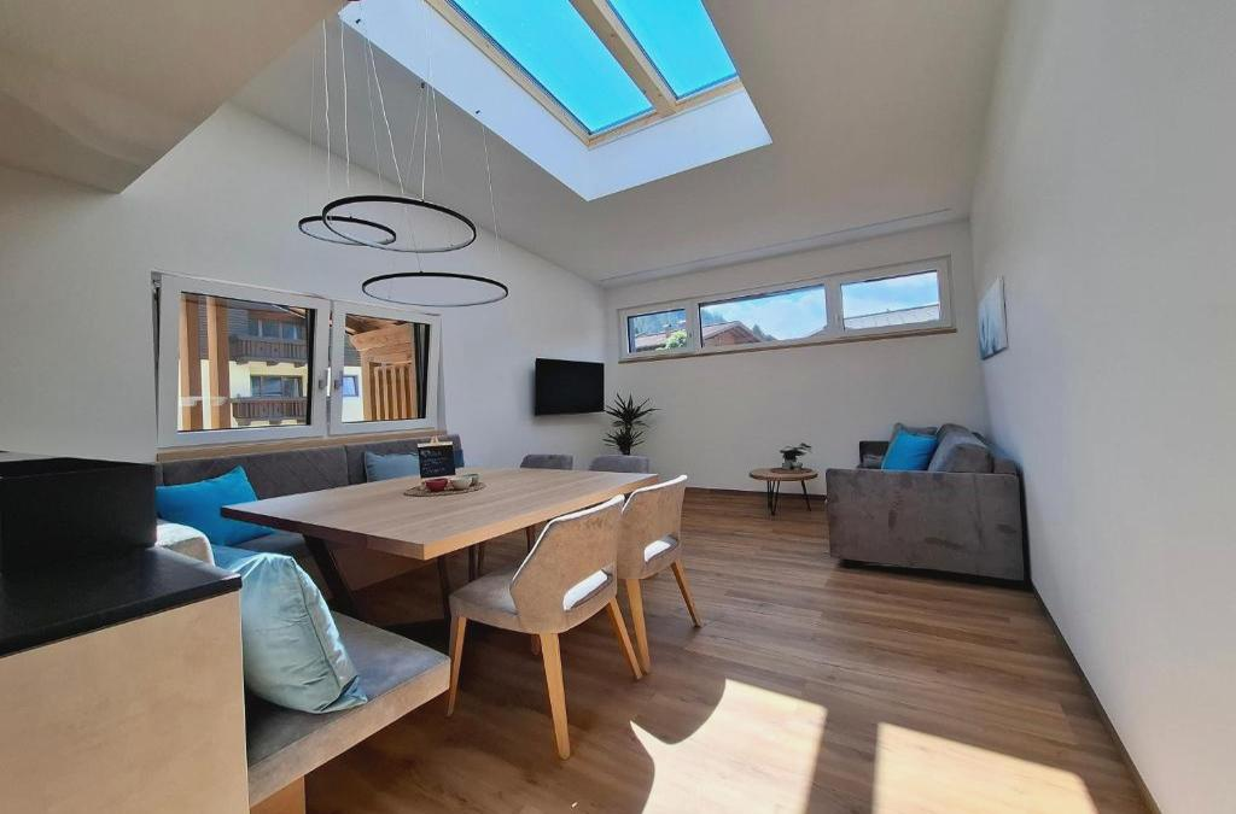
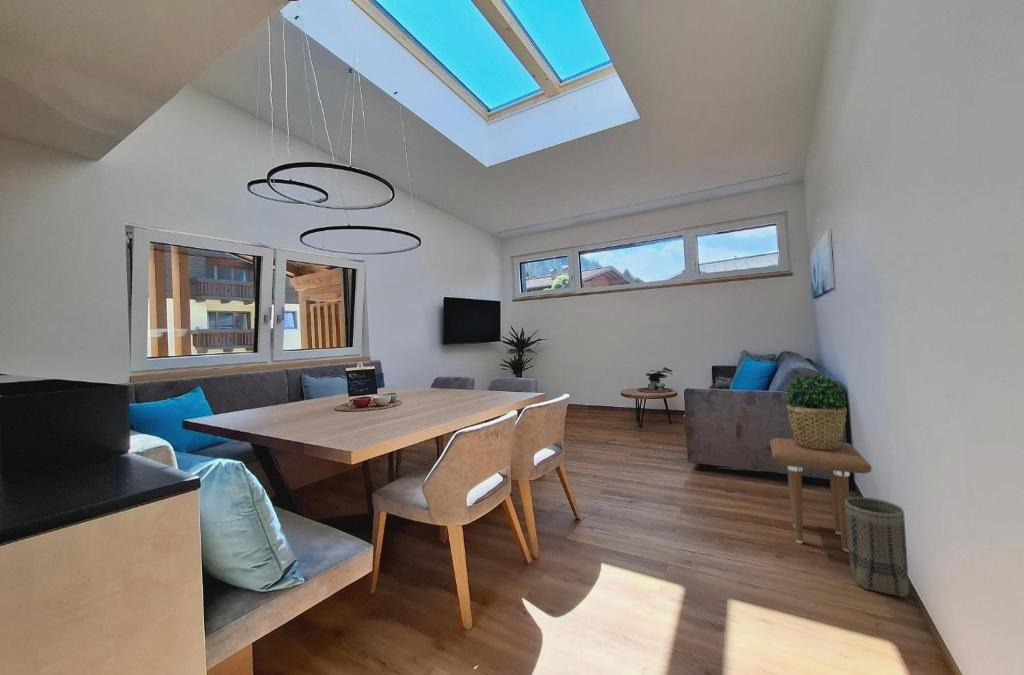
+ side table (831, 492)
+ basket (875, 544)
+ potted plant (815, 410)
